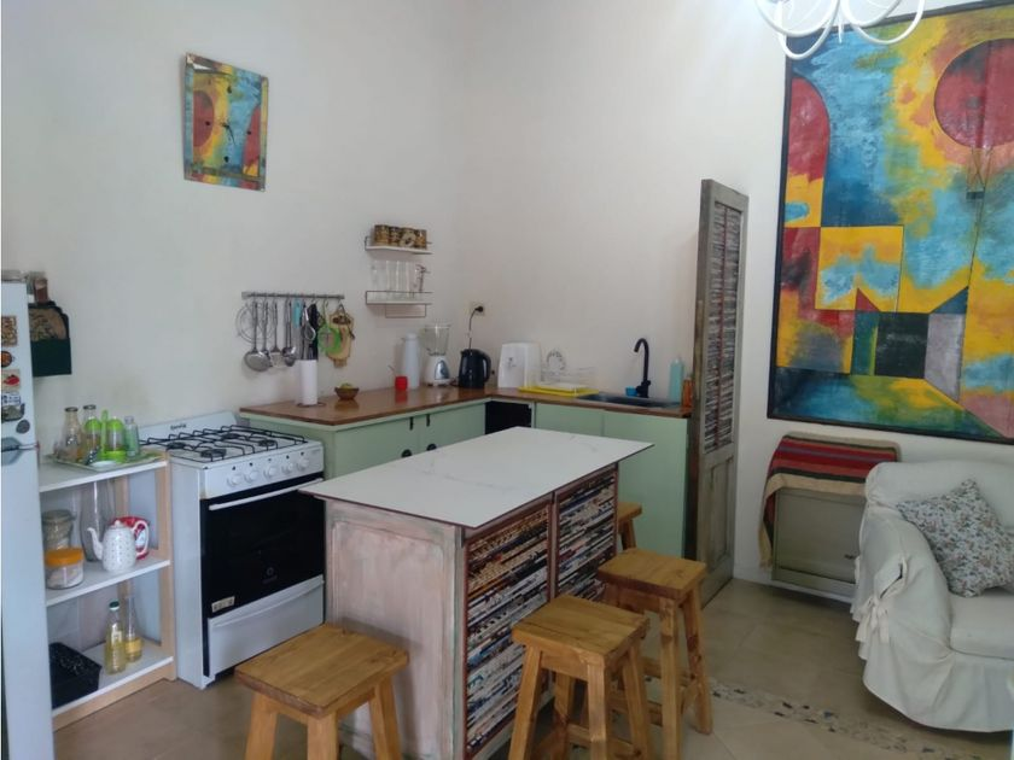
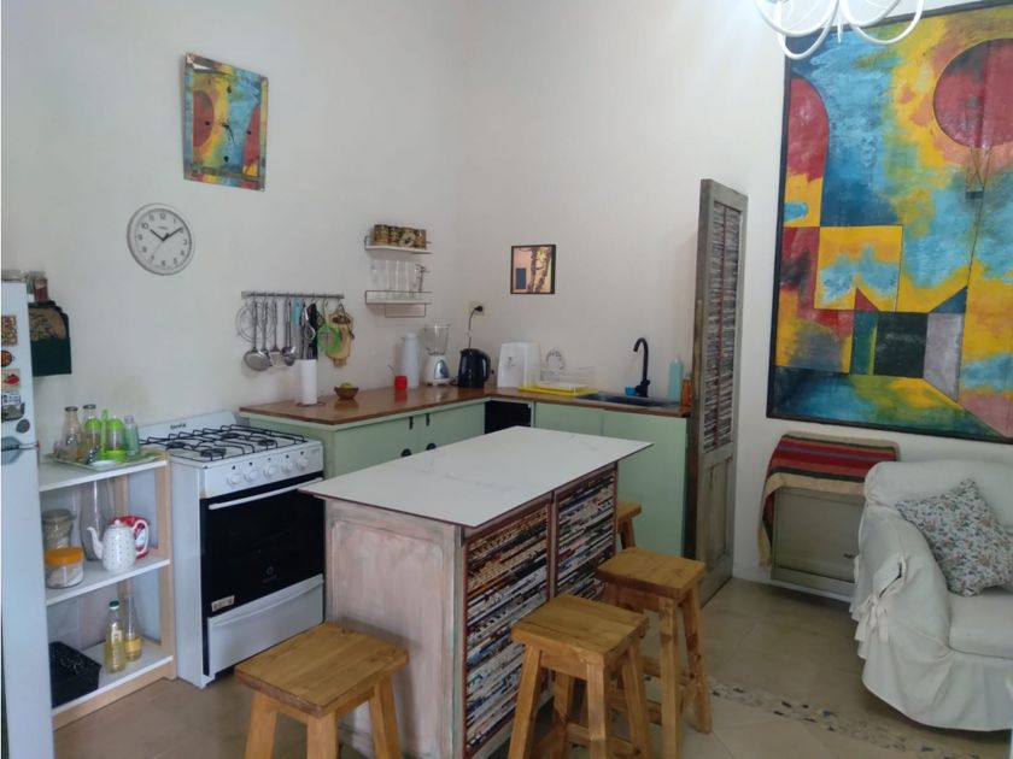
+ wall clock (163, 239)
+ wall art (532, 270)
